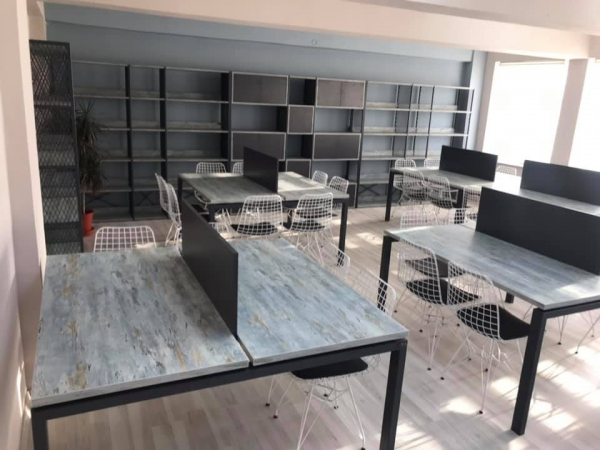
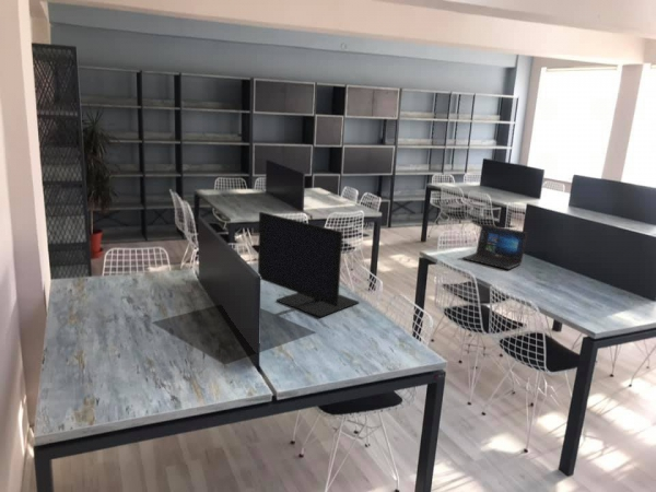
+ laptop (494, 245)
+ monitor (317, 260)
